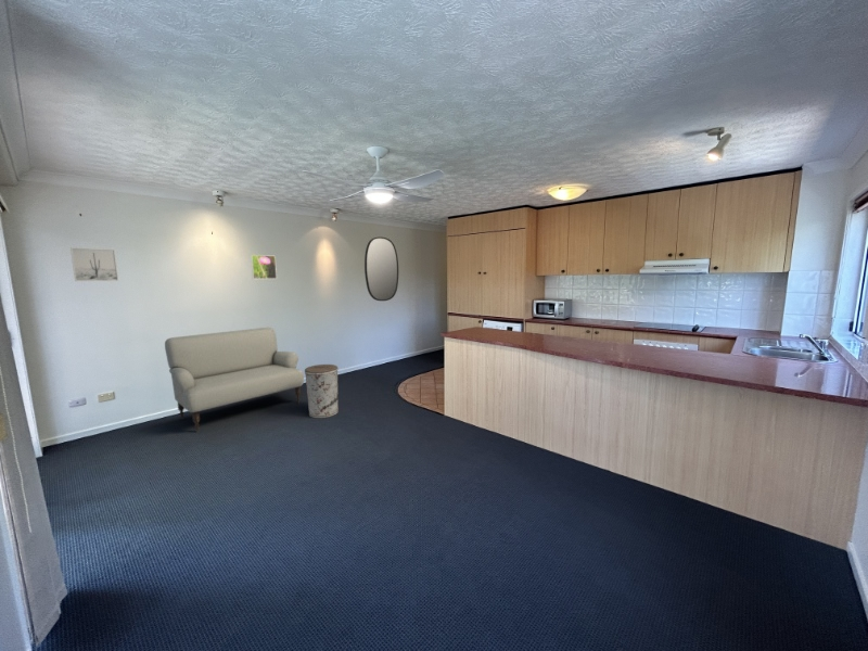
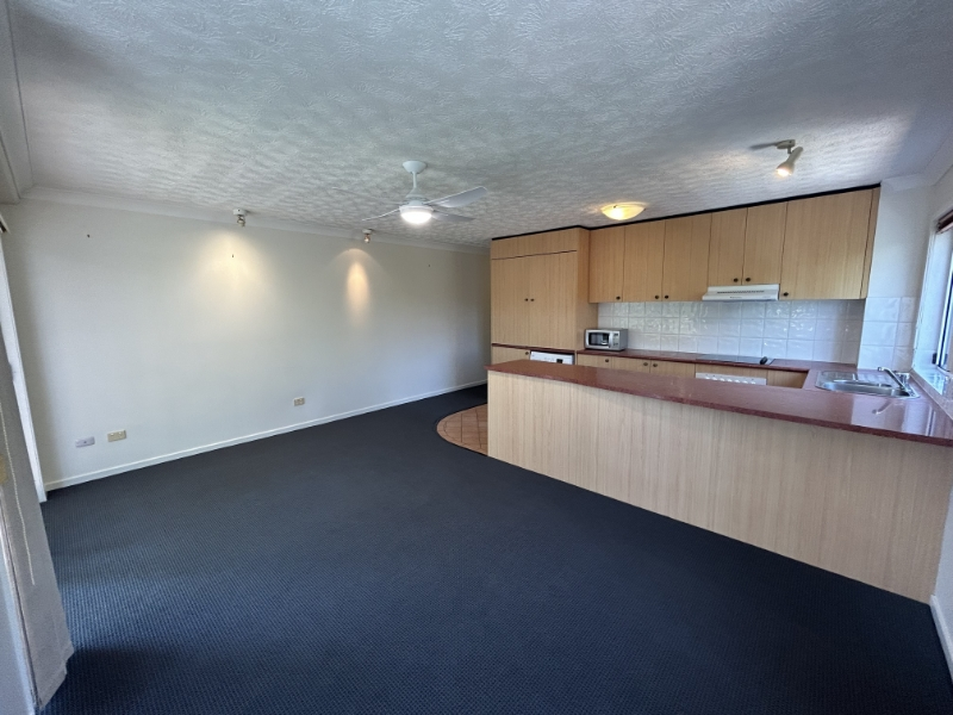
- trash can (322, 388)
- sofa (239, 372)
- wall art (94, 265)
- home mirror (382, 269)
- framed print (264, 267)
